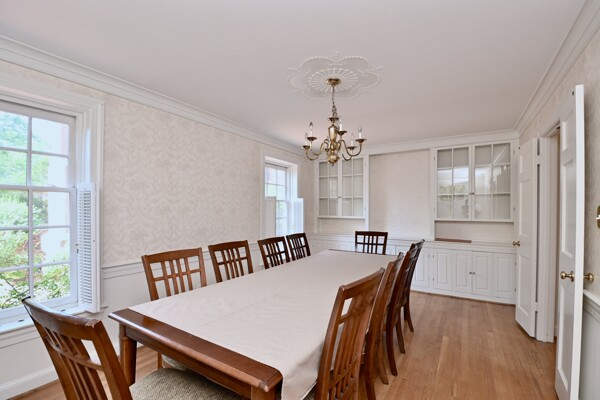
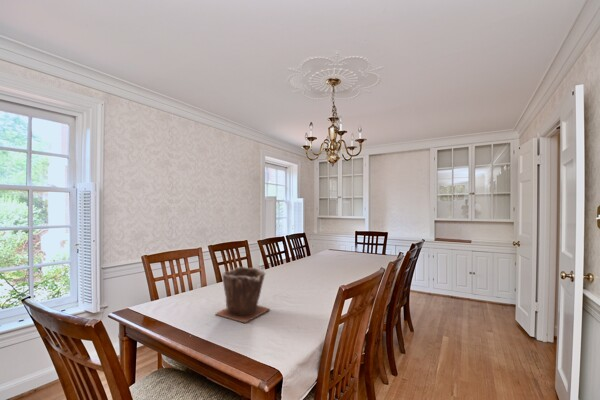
+ plant pot (243, 291)
